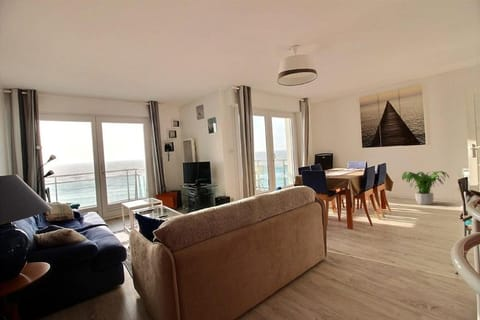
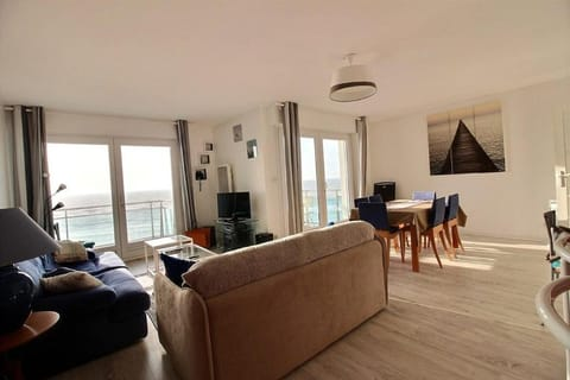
- potted plant (425, 187)
